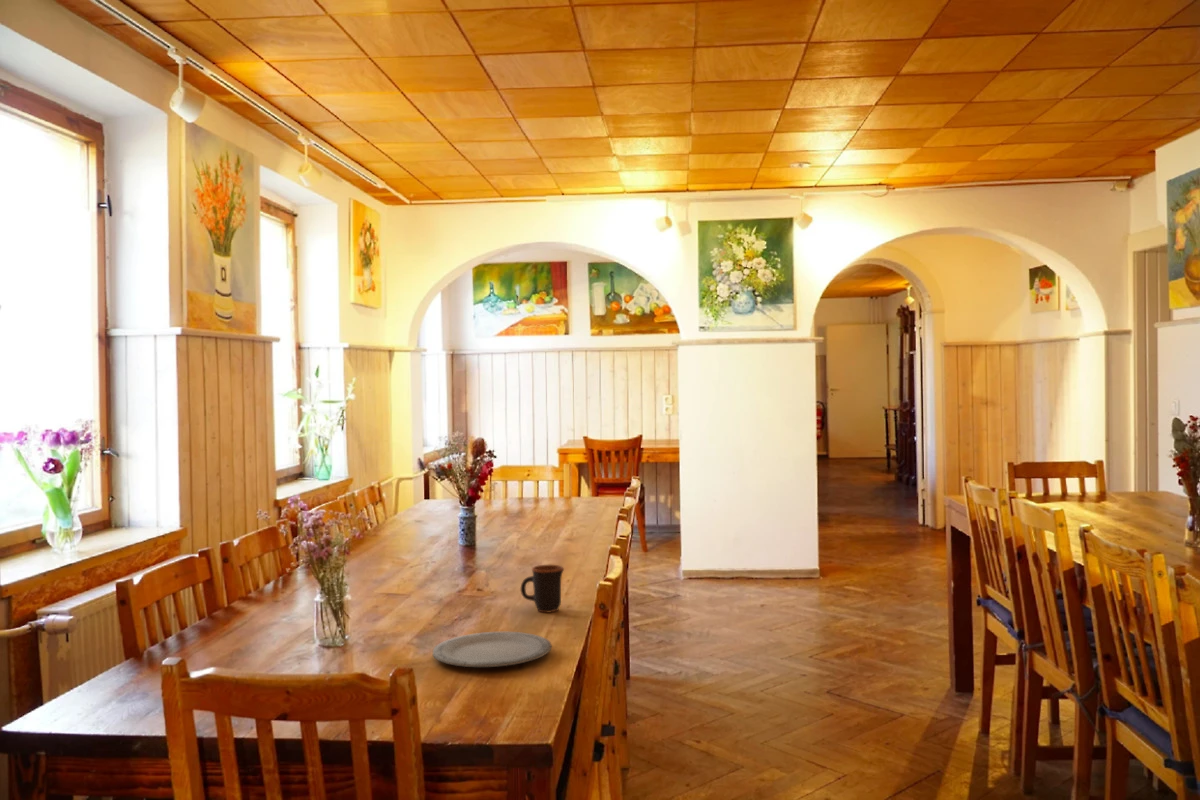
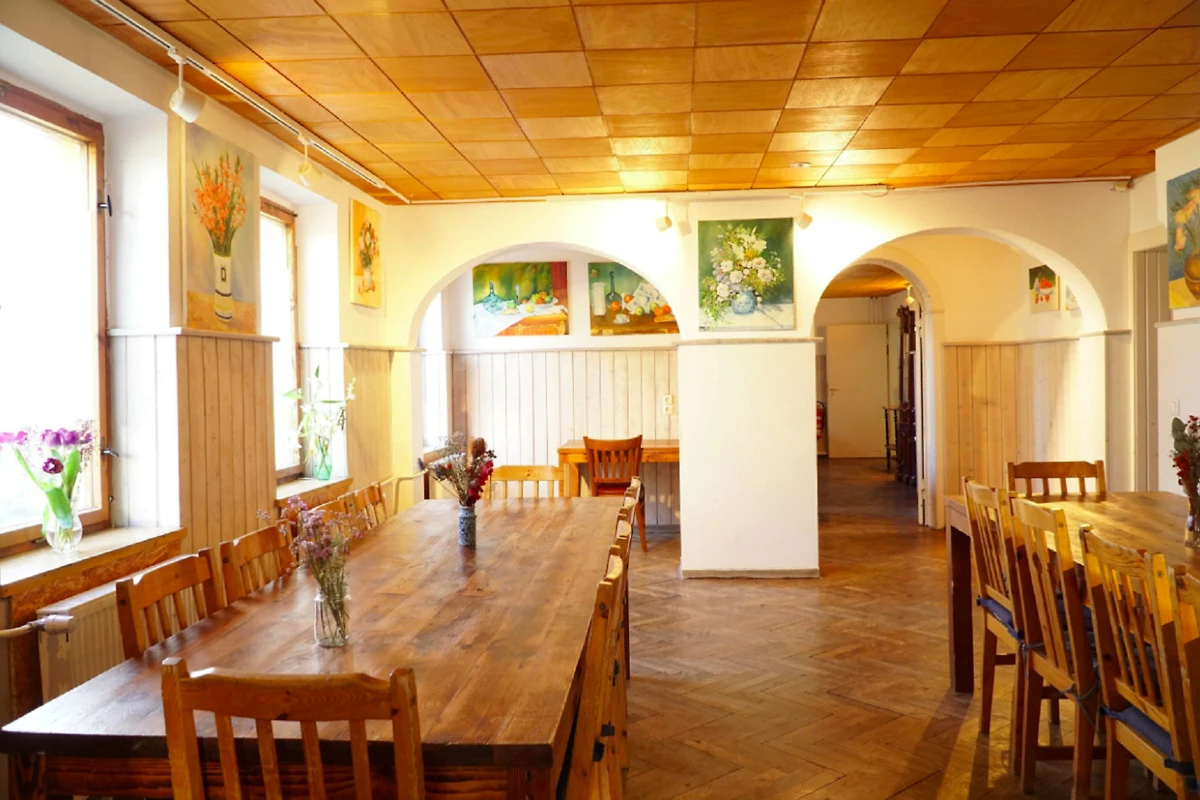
- mug (541, 588)
- plate (492, 650)
